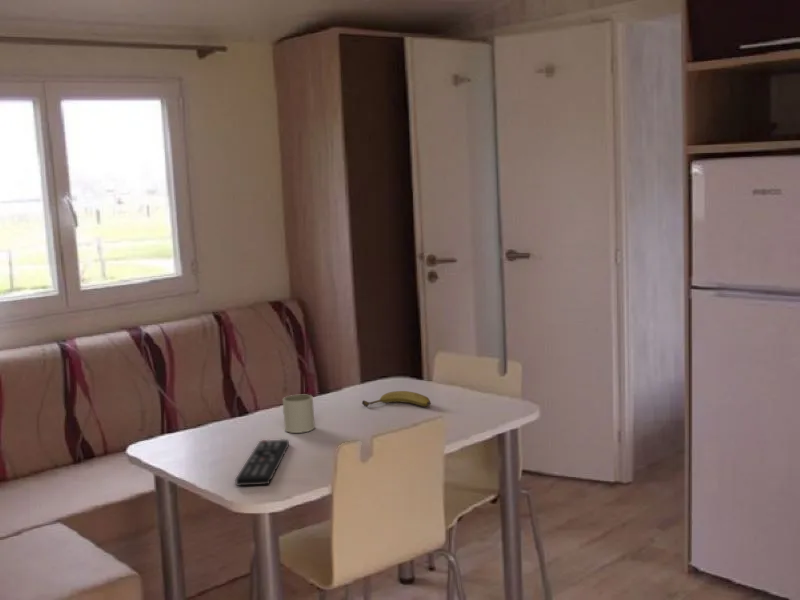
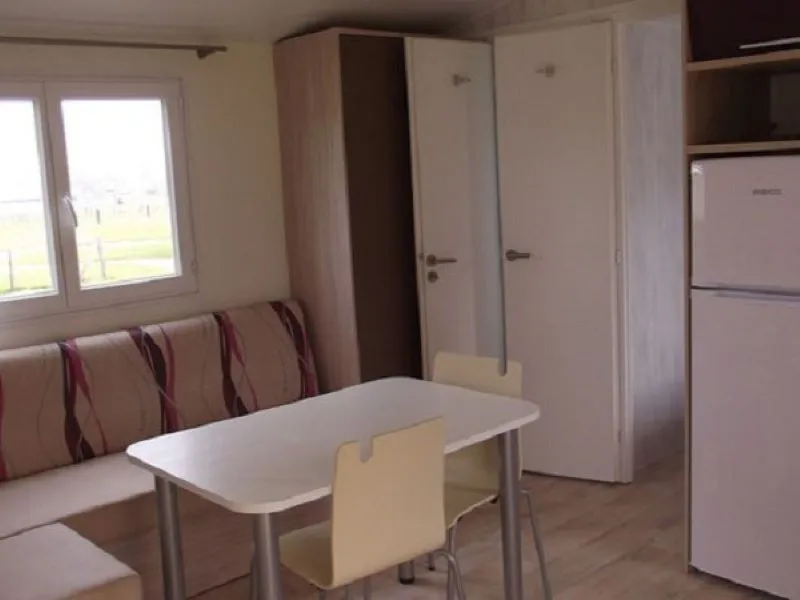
- remote control (264, 460)
- fruit (400, 400)
- mug (295, 412)
